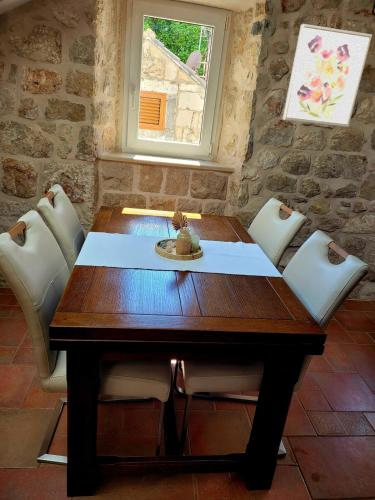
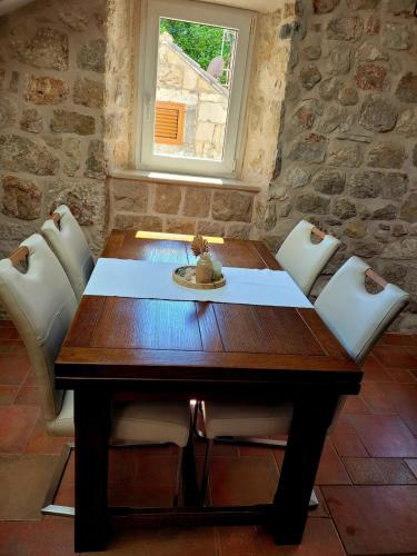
- wall art (325, 78)
